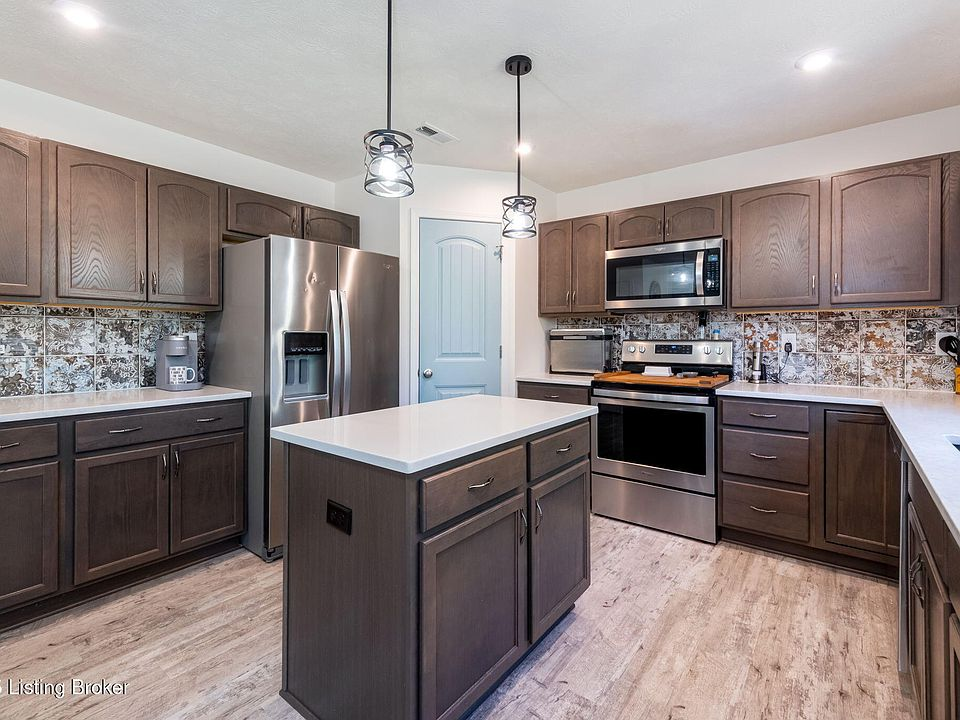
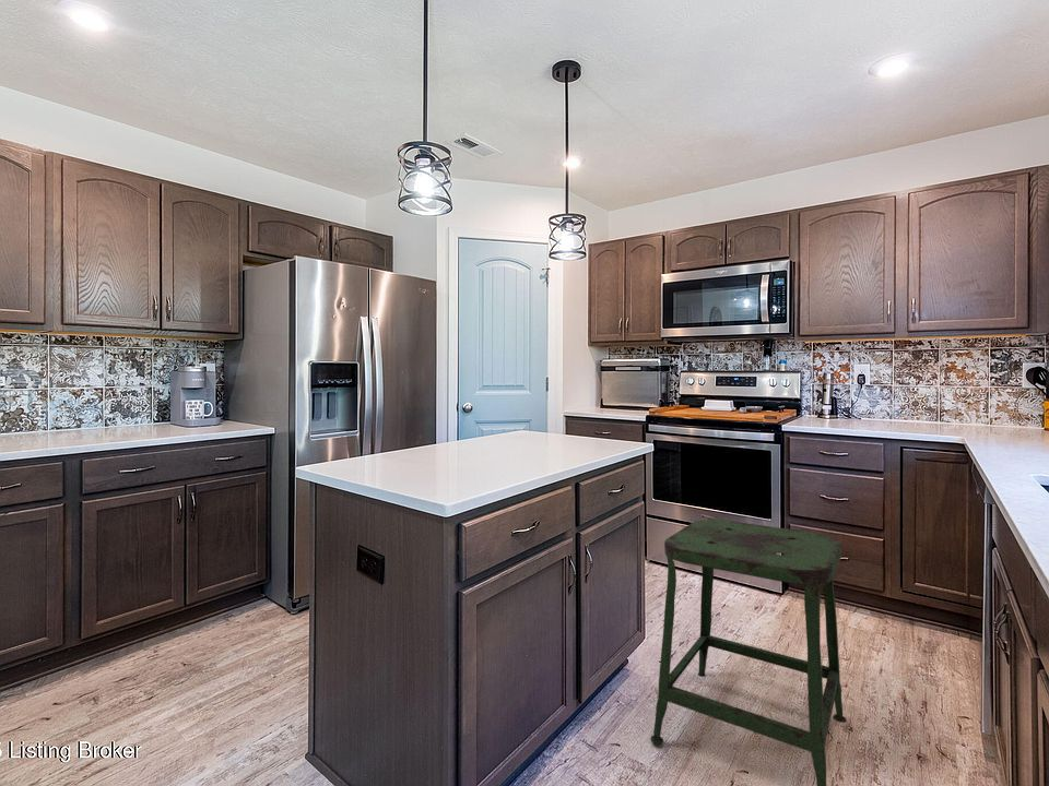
+ stool (747, 645)
